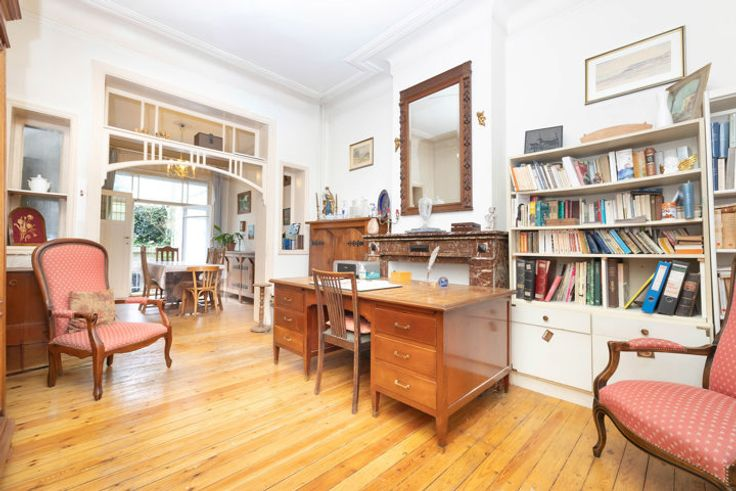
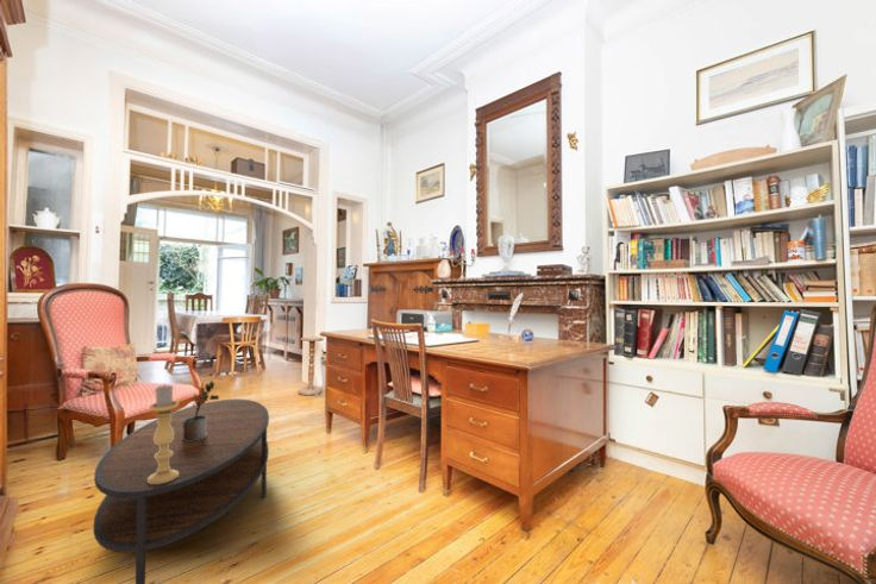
+ candle holder (163, 429)
+ potted plant (199, 408)
+ coffee table (198, 467)
